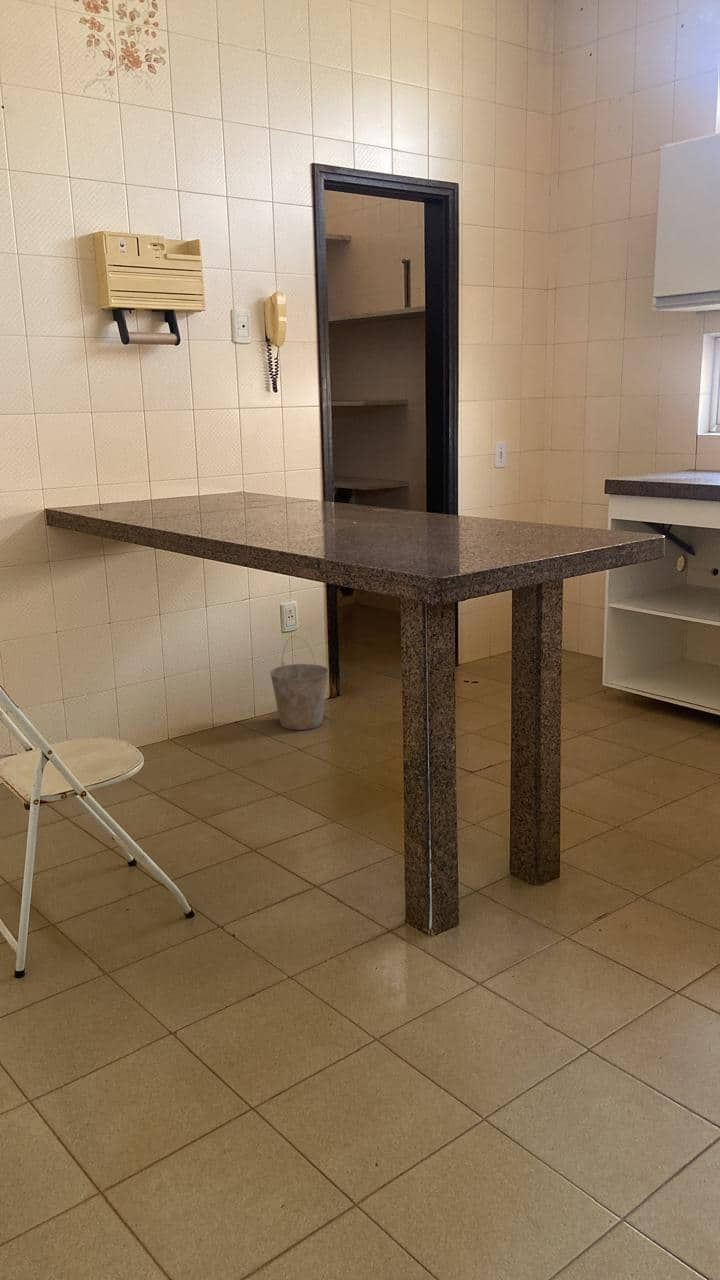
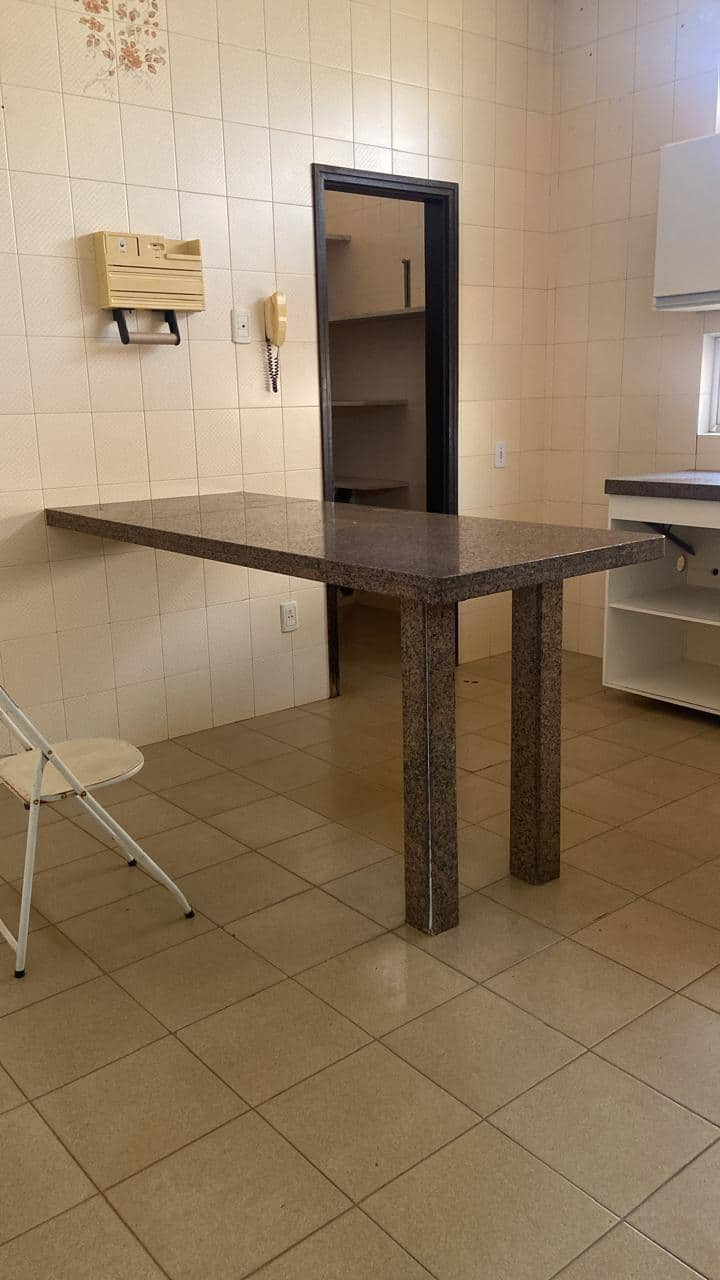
- bucket (299, 680)
